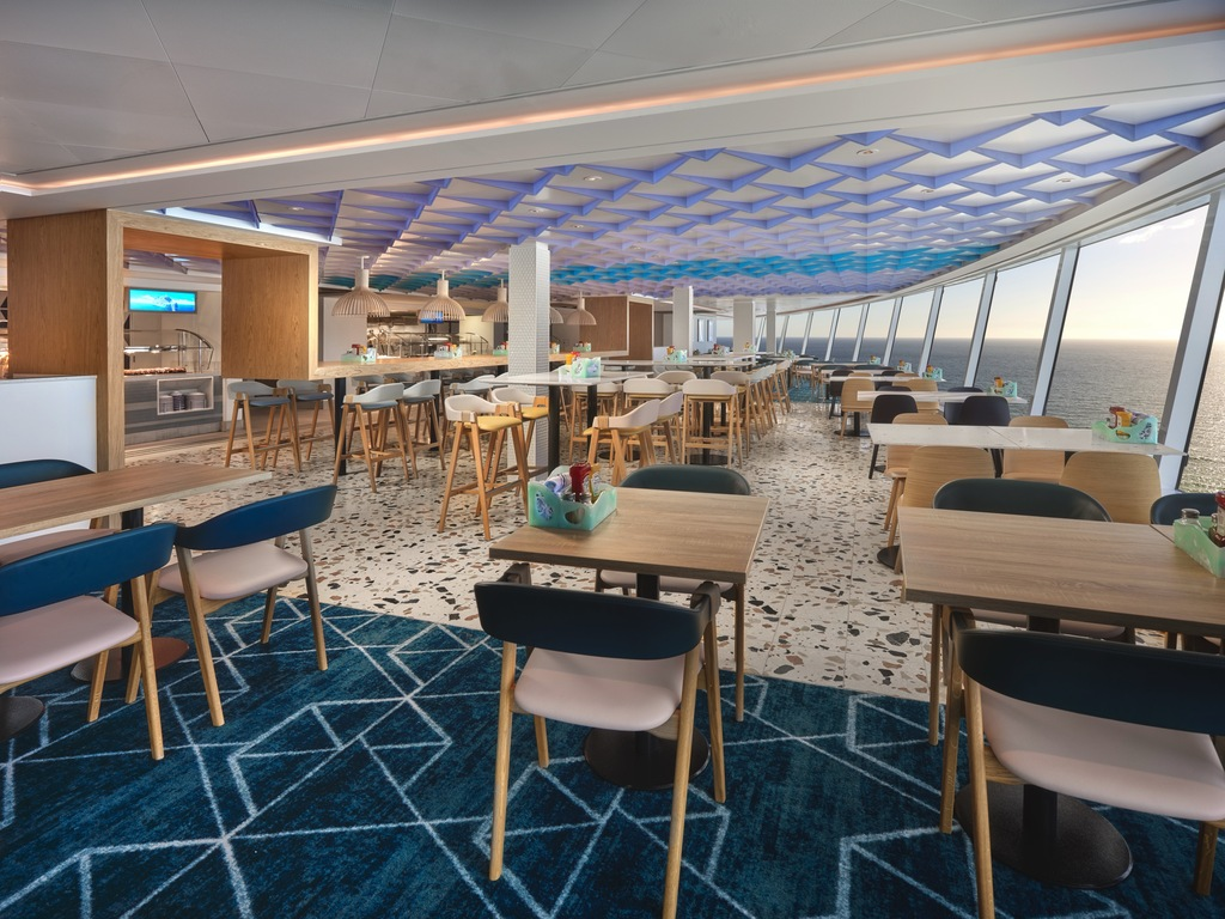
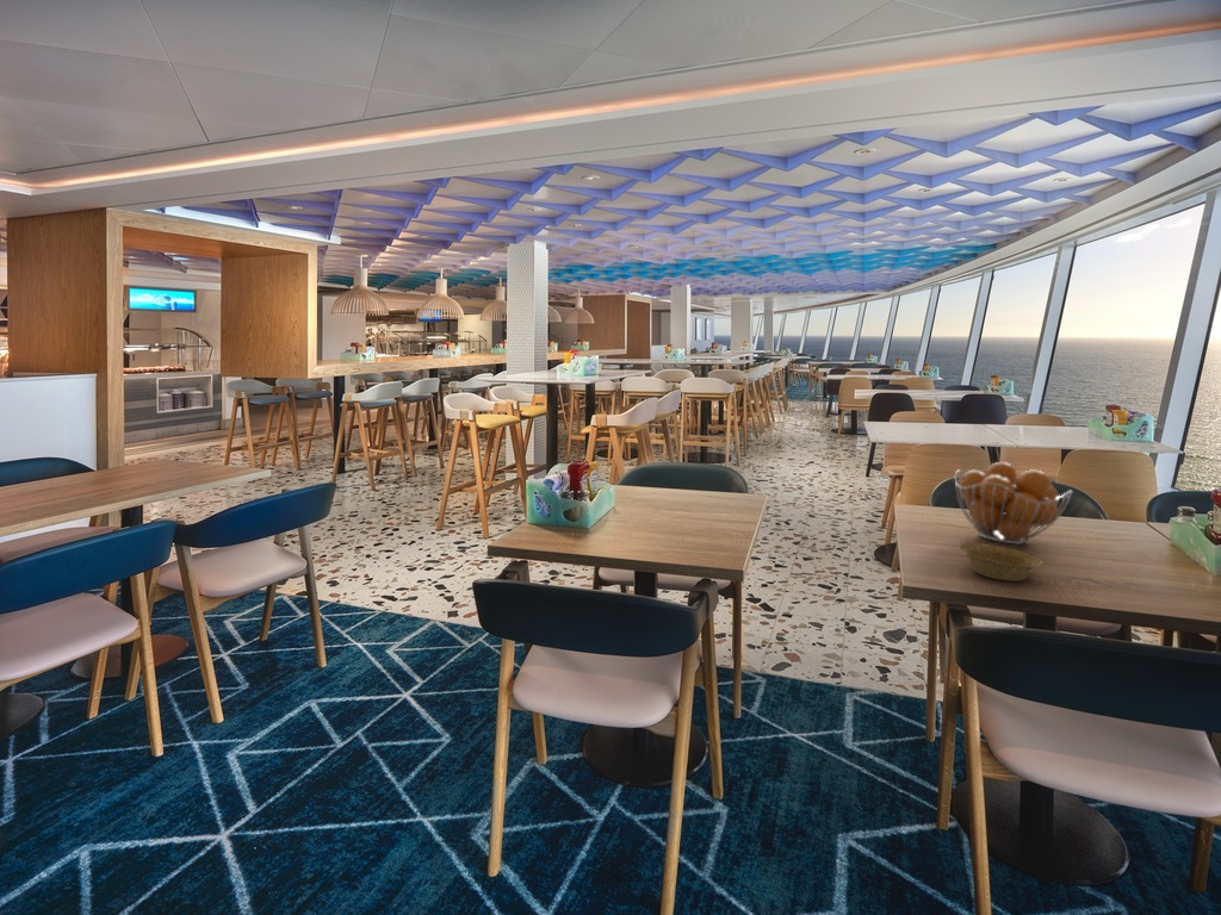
+ fruit basket (1008, 502)
+ bowl (998, 564)
